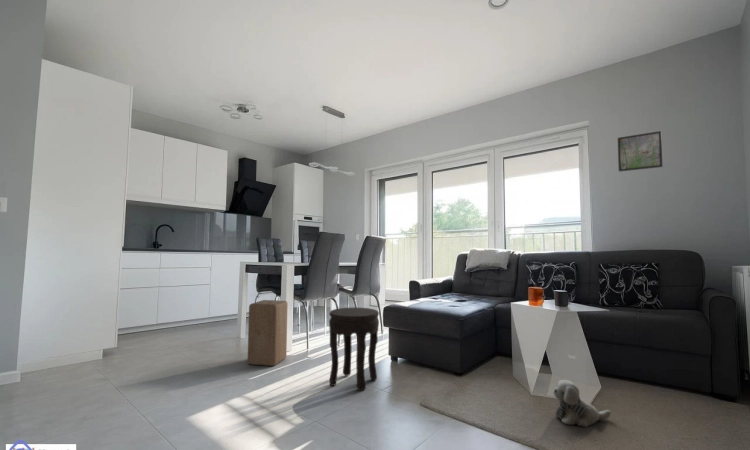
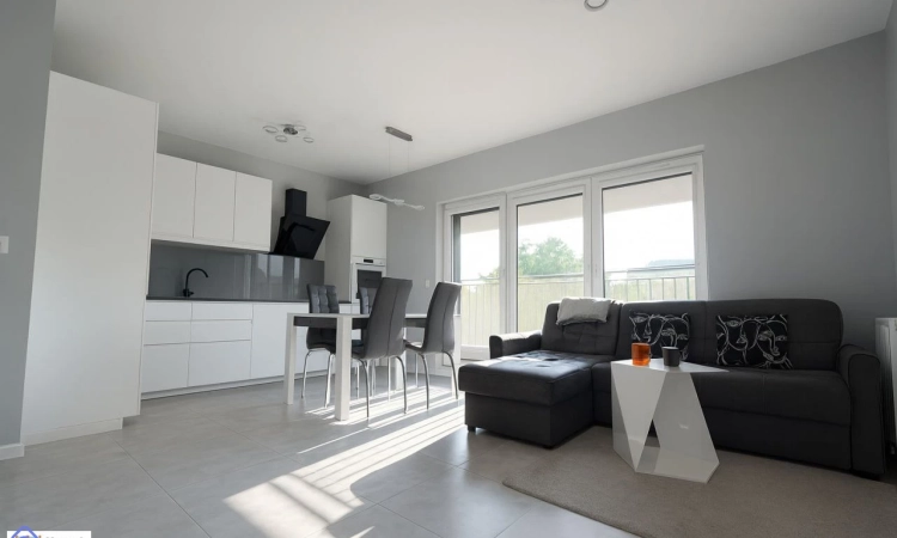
- side table (350, 346)
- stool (268, 331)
- plush toy (583, 401)
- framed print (639, 151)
